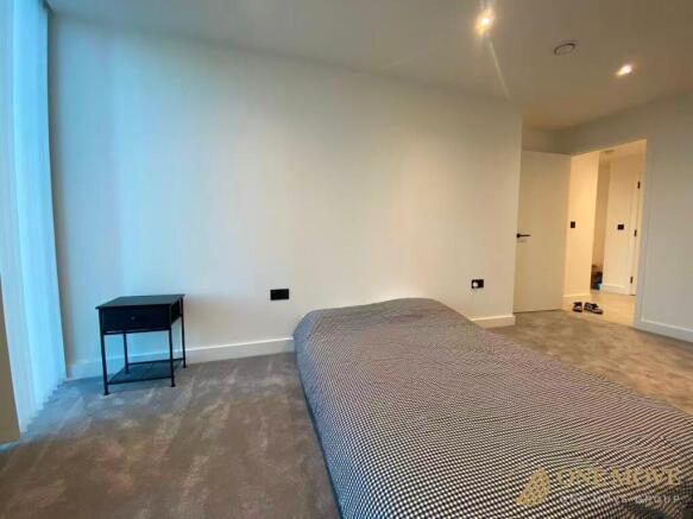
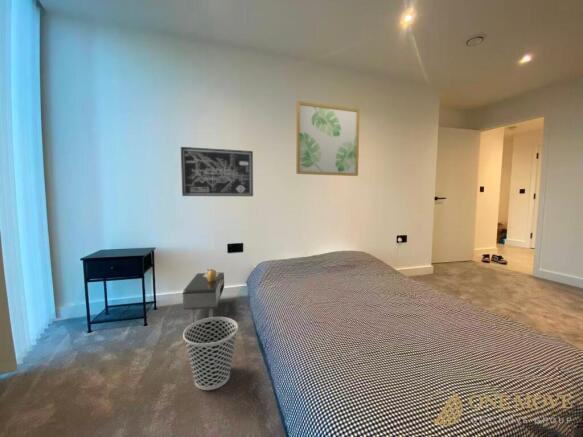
+ nightstand (205, 290)
+ wastebasket (211, 353)
+ wall art (328, 140)
+ wall art (218, 173)
